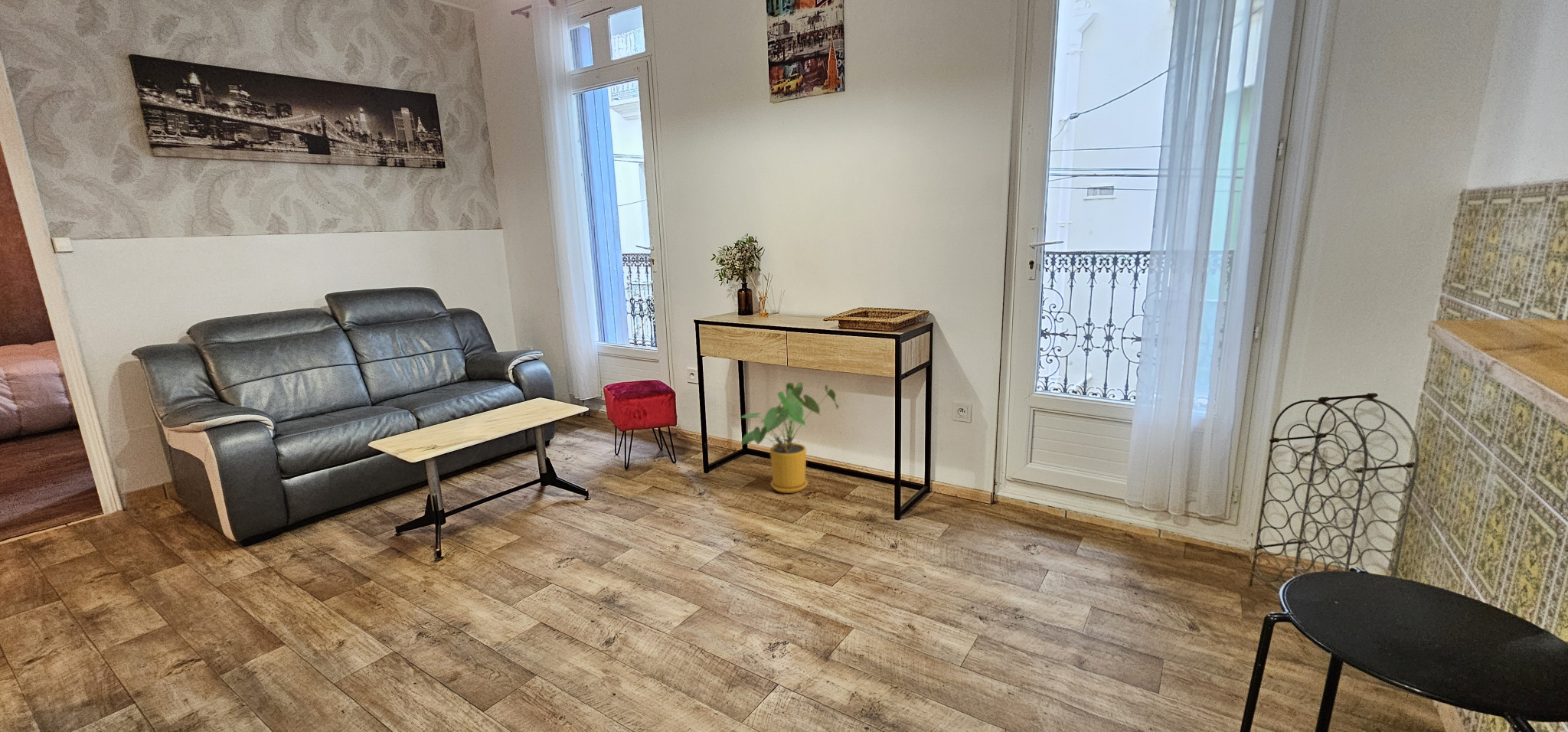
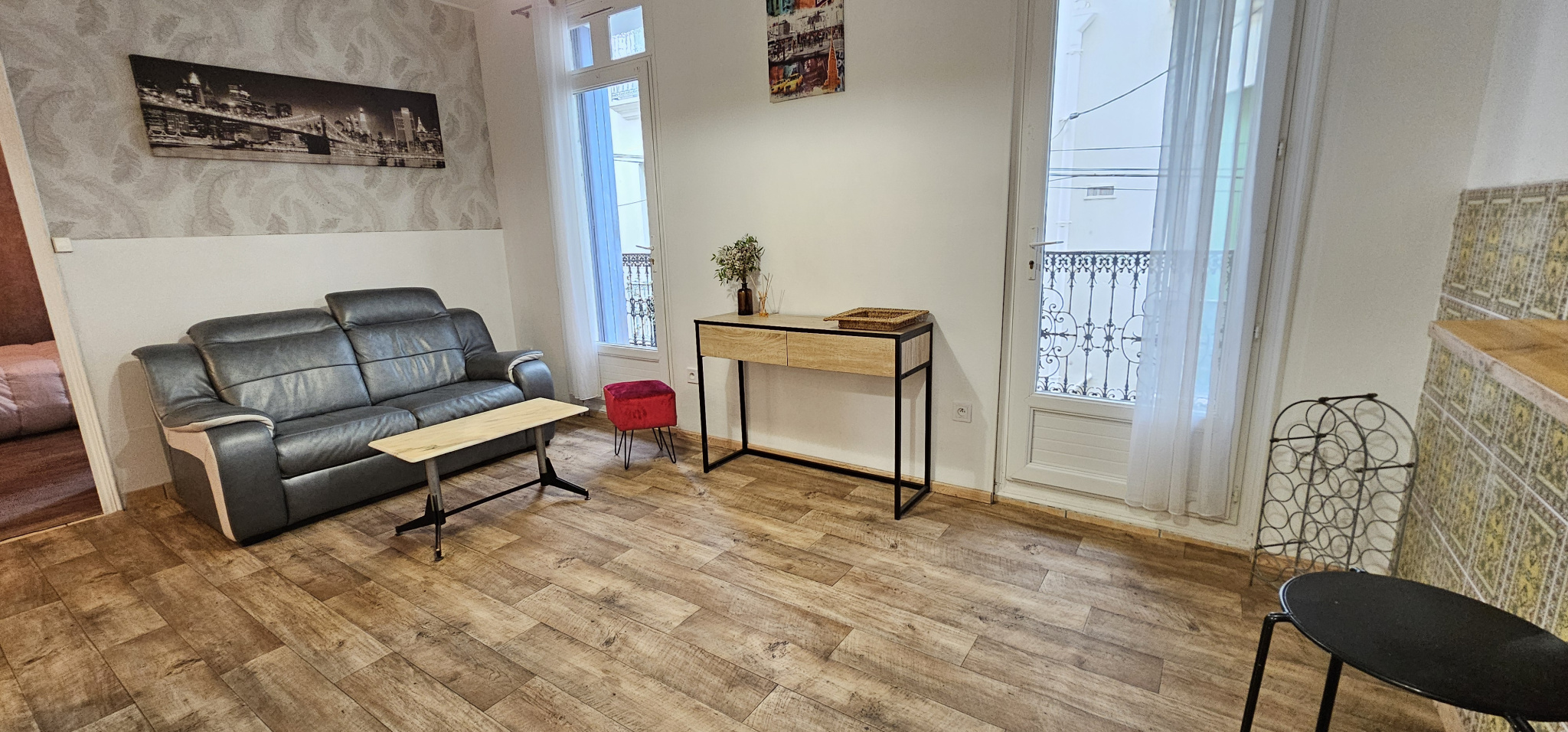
- house plant (787, 437)
